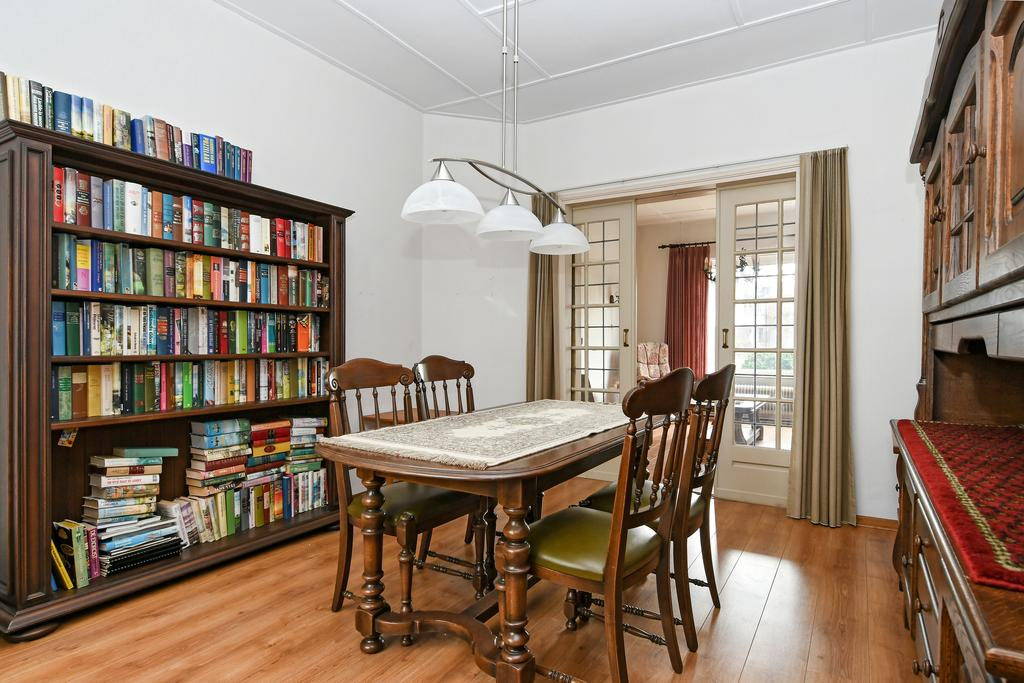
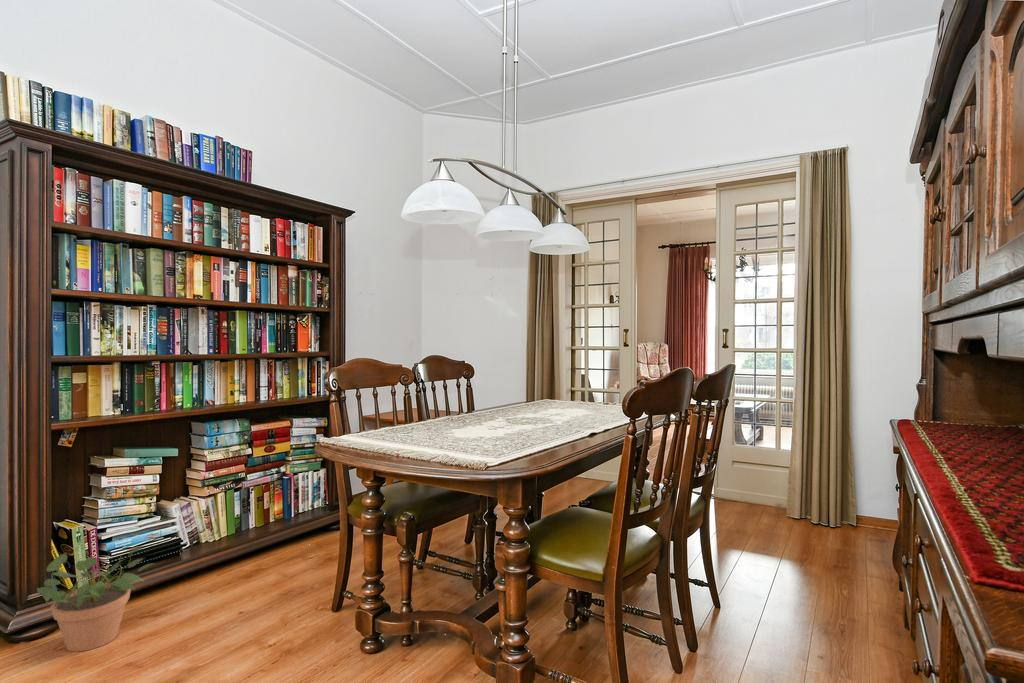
+ potted plant (99, 593)
